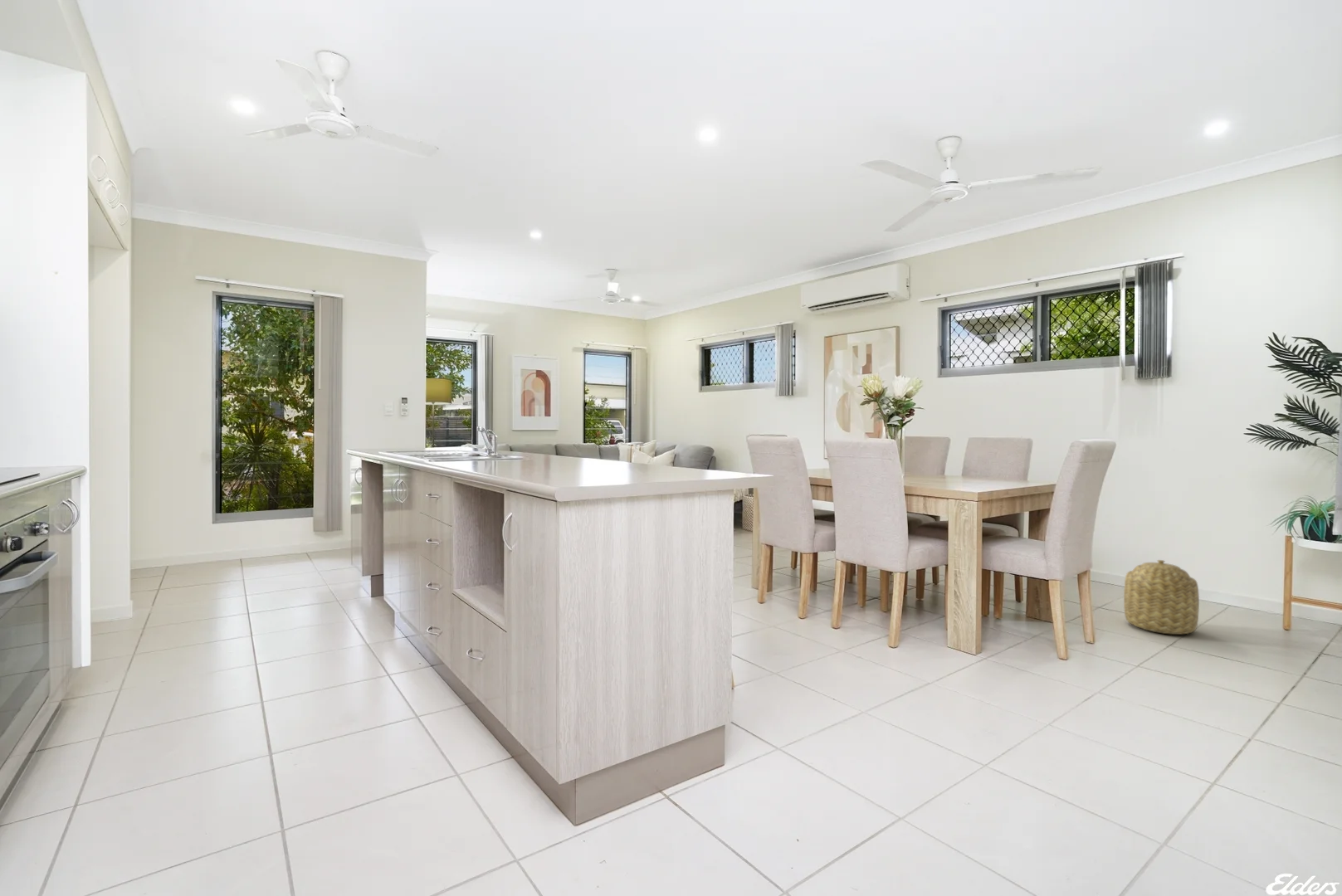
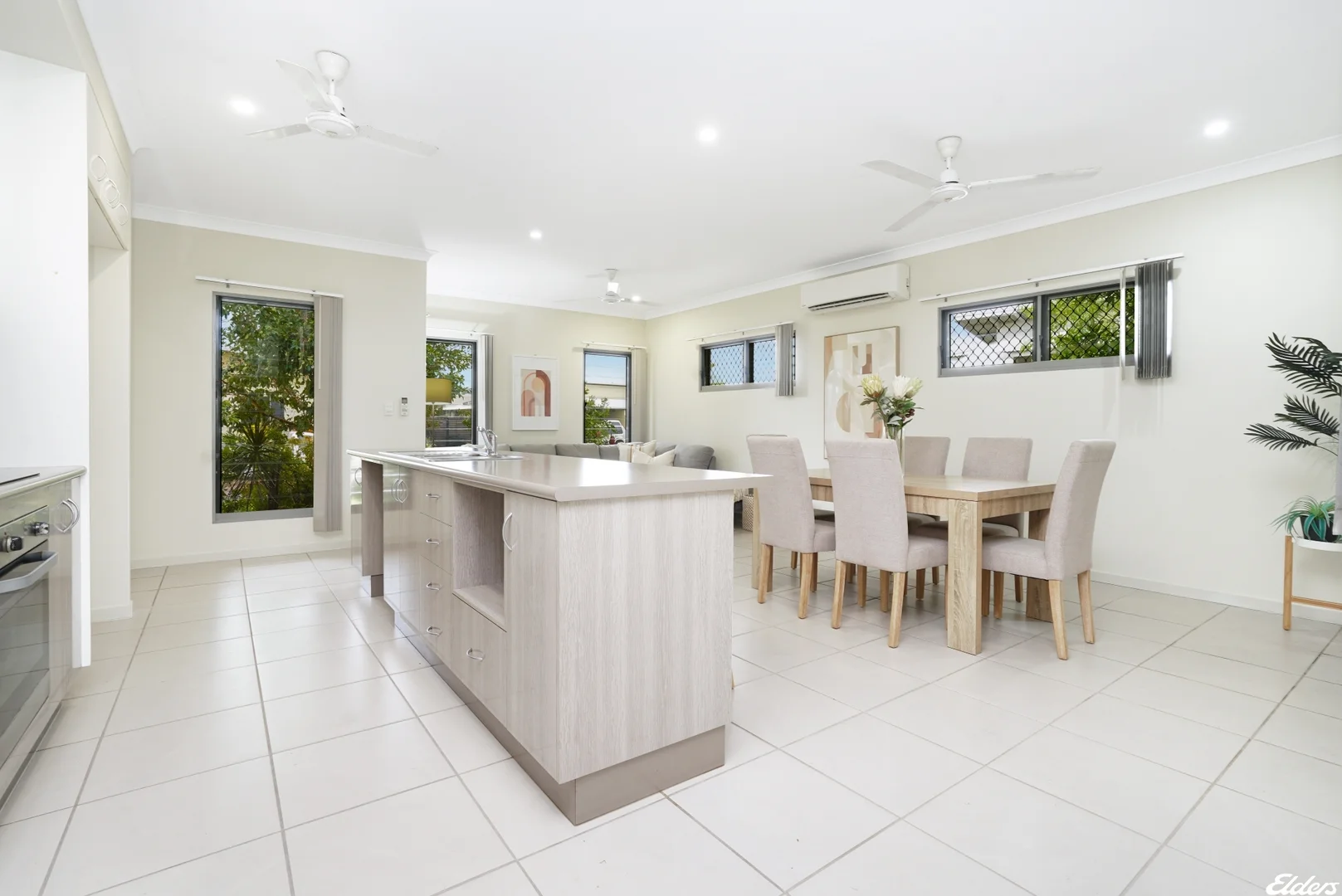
- basket (1160, 594)
